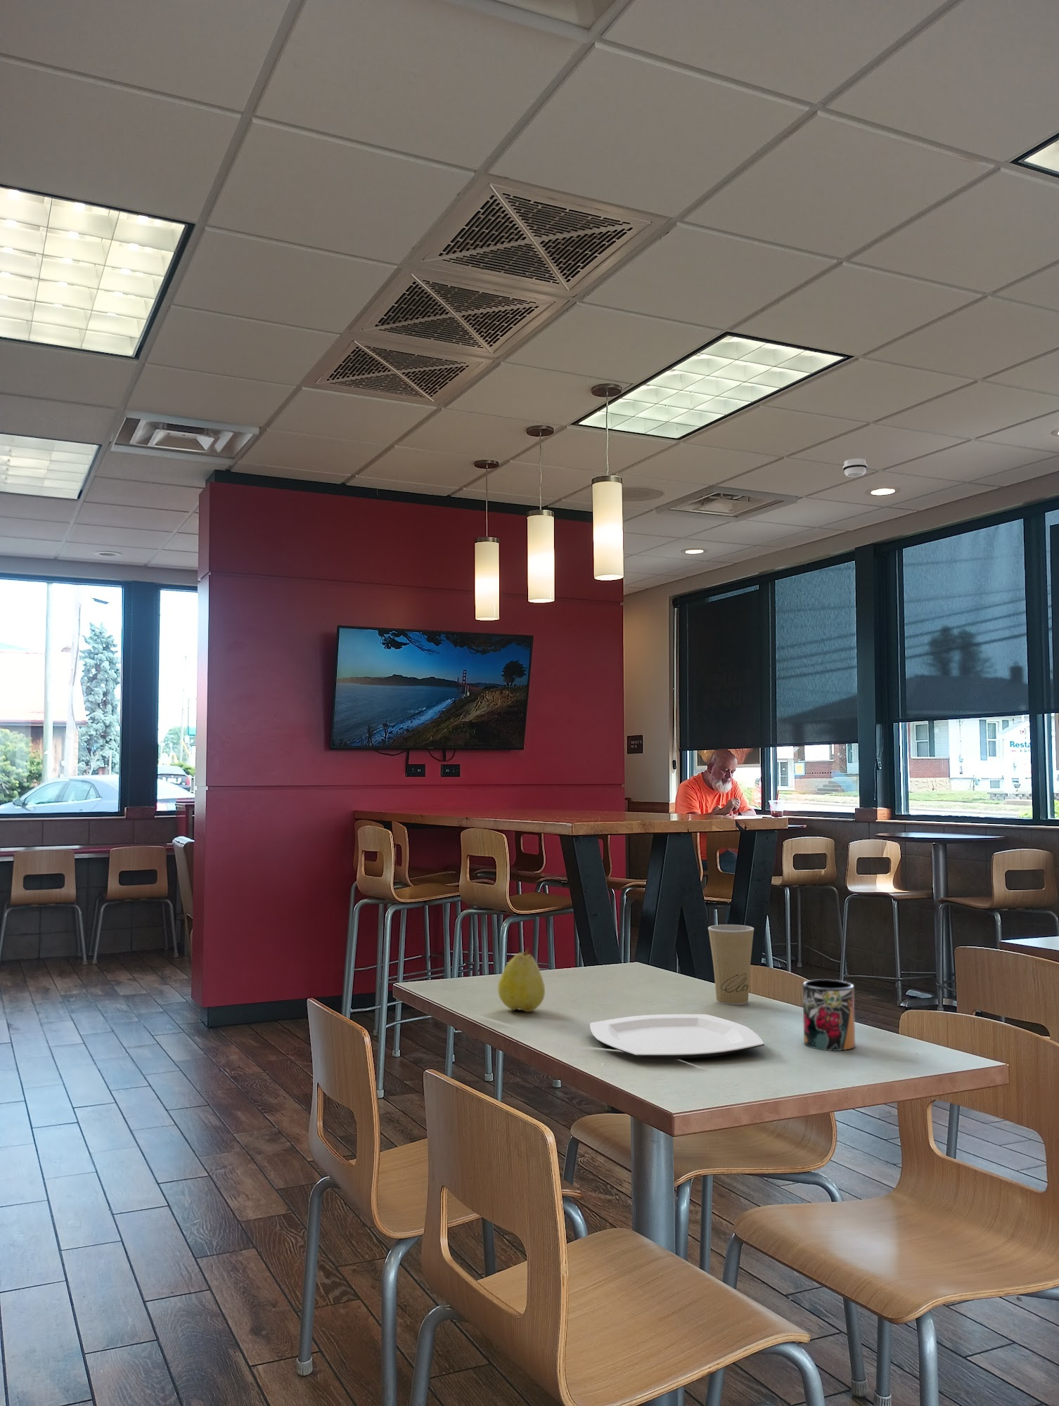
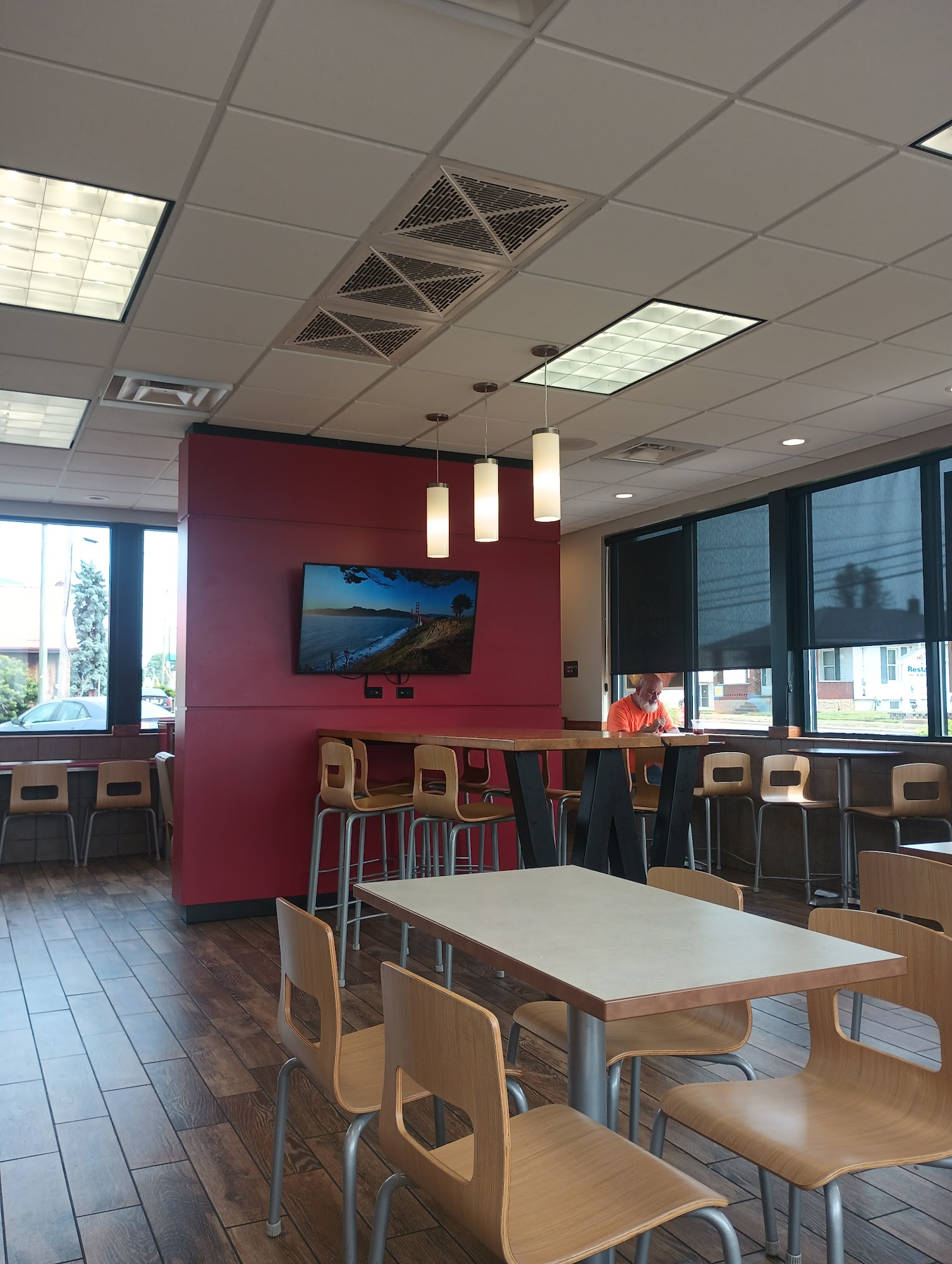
- smoke detector (854, 467)
- plate (674, 1038)
- mug (823, 1011)
- fruit (521, 979)
- paper cup (731, 964)
